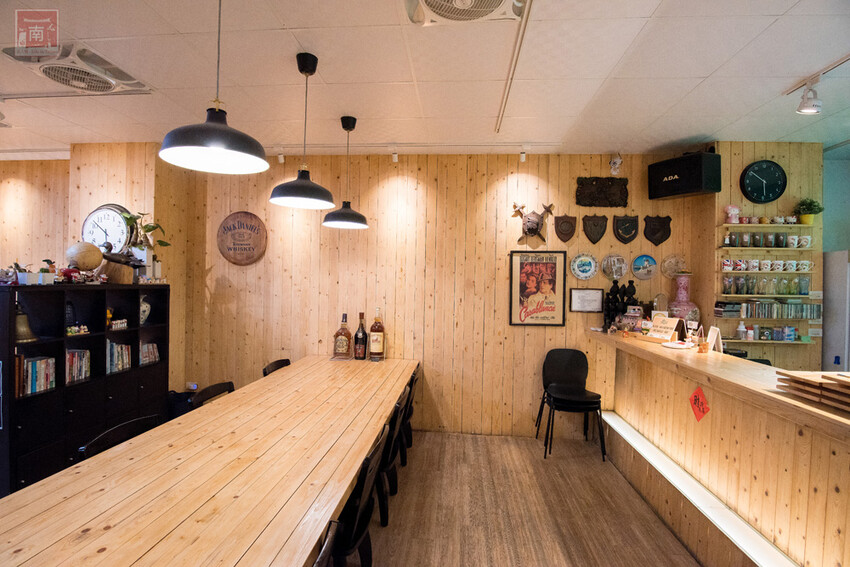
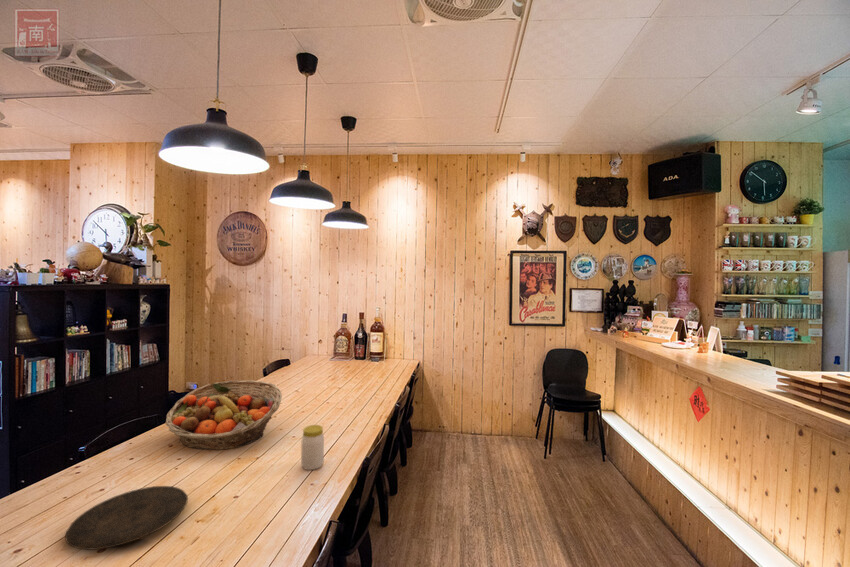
+ jar (312, 446)
+ fruit basket (226, 413)
+ plate (131, 517)
